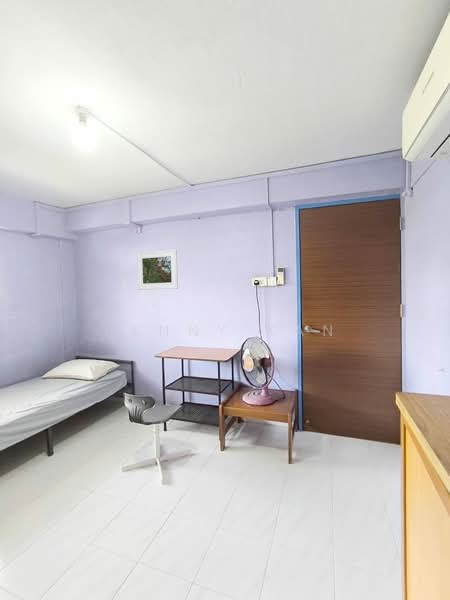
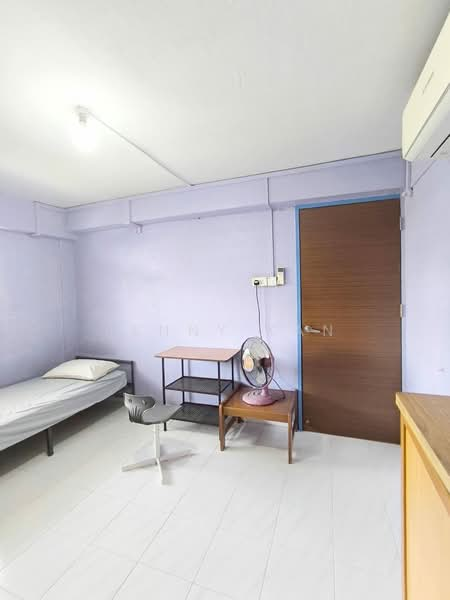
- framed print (156, 270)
